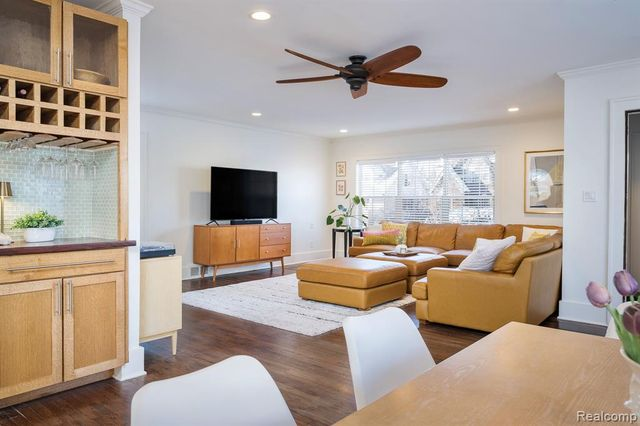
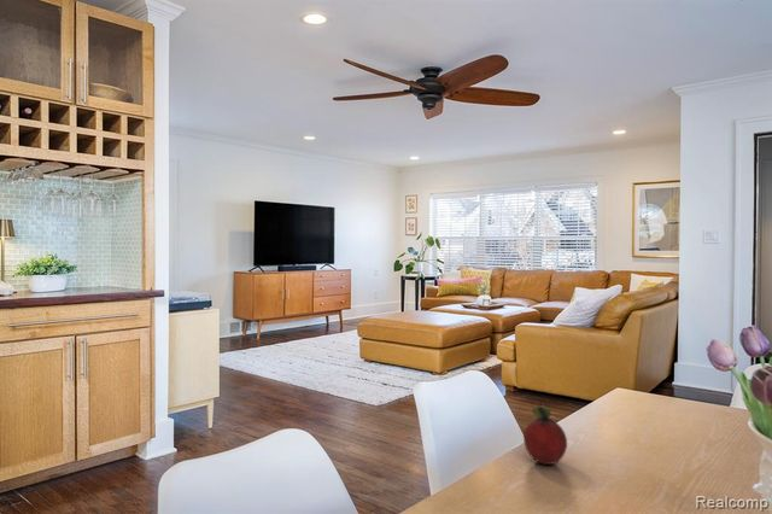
+ fruit (544, 434)
